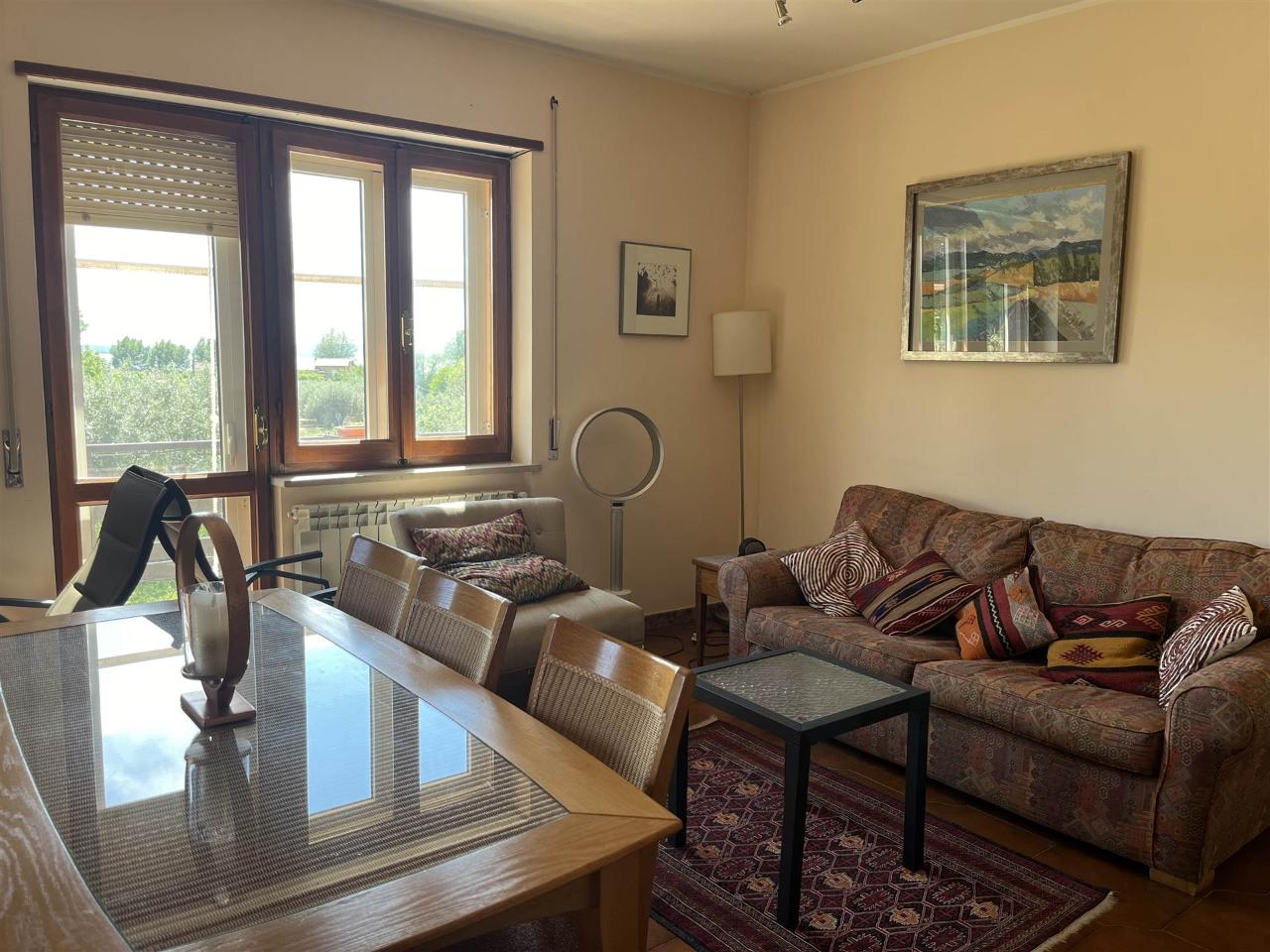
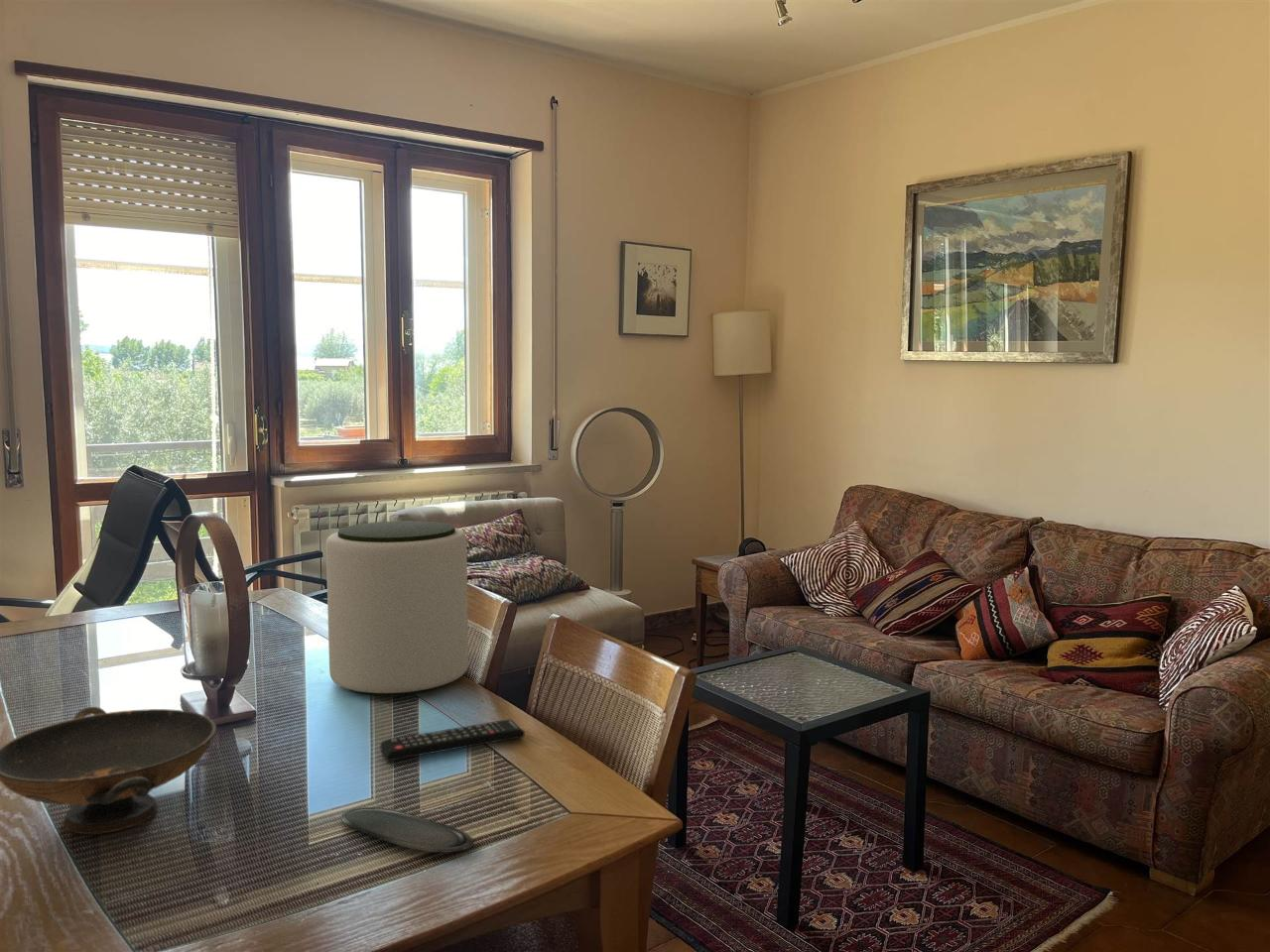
+ oval tray (405, 828)
+ decorative bowl (110, 776)
+ remote control (453, 740)
+ plant pot (398, 603)
